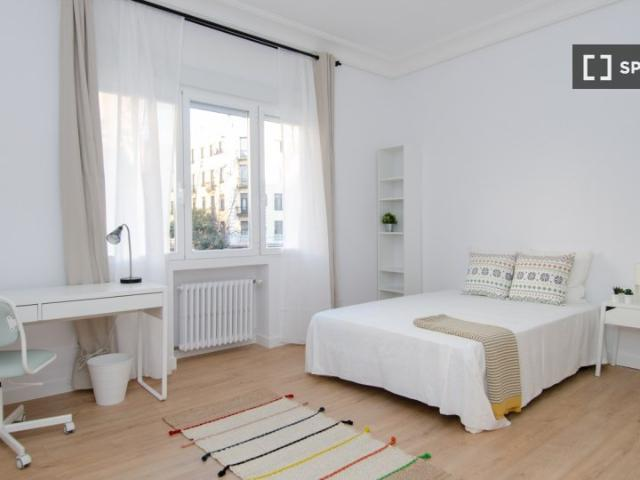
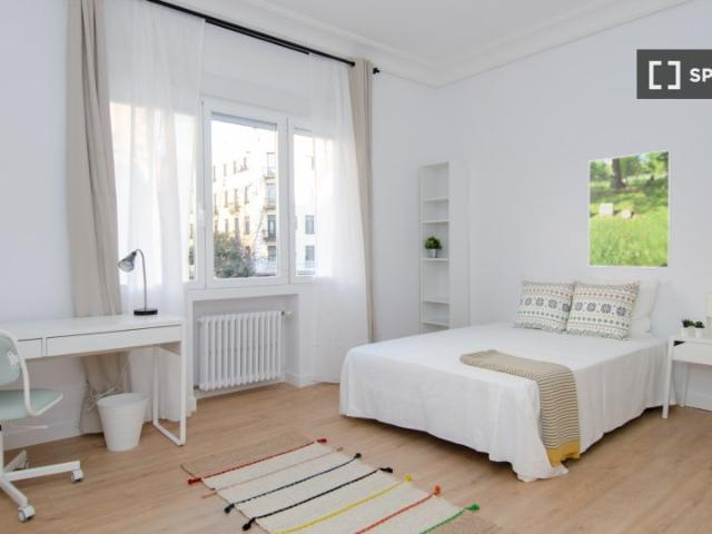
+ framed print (626, 211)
